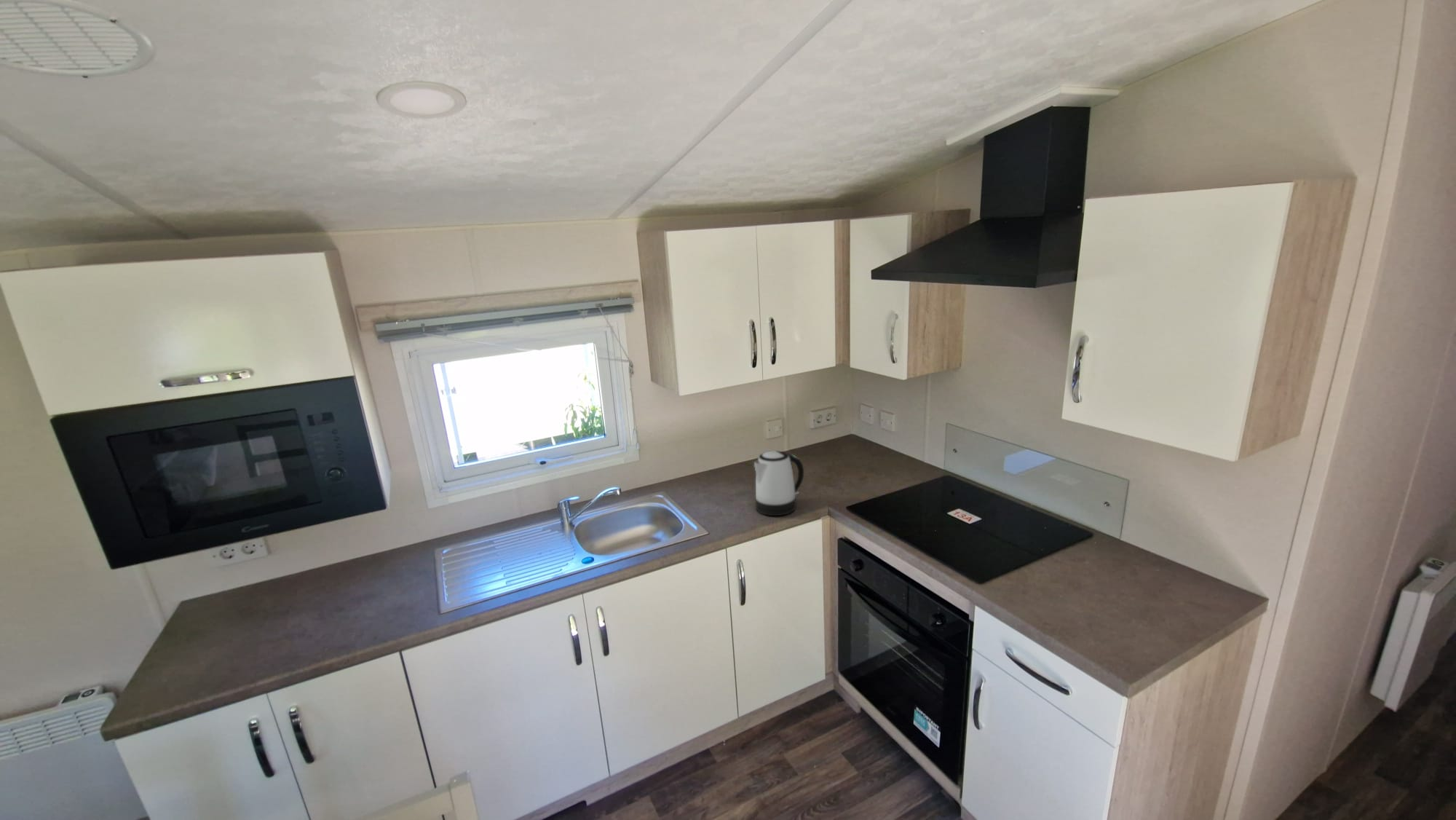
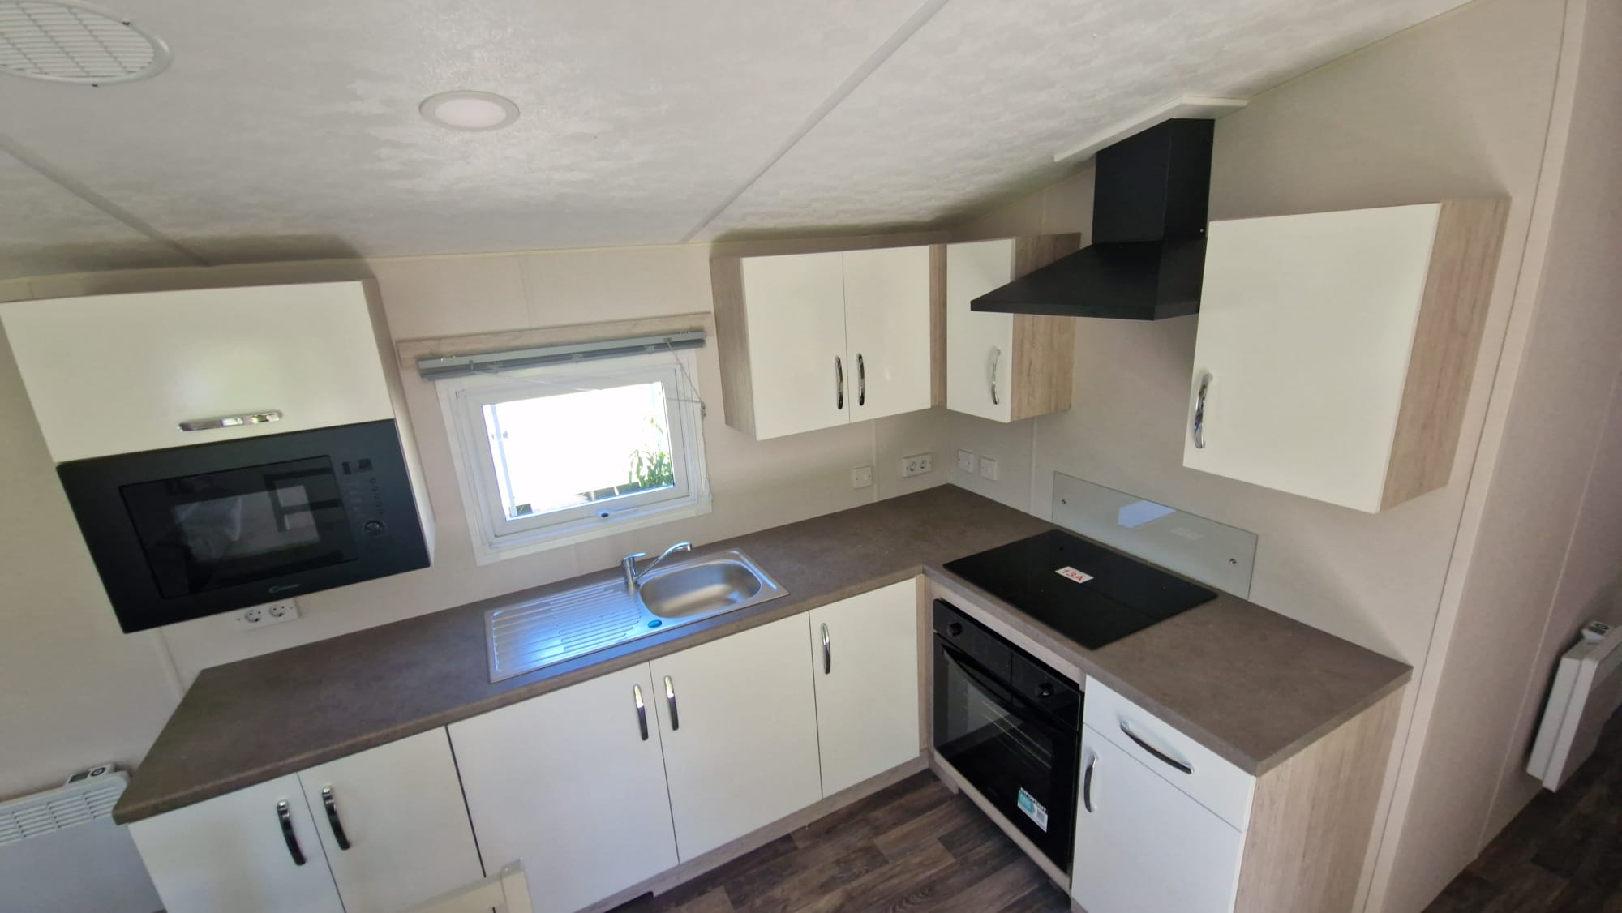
- kettle (780, 479)
